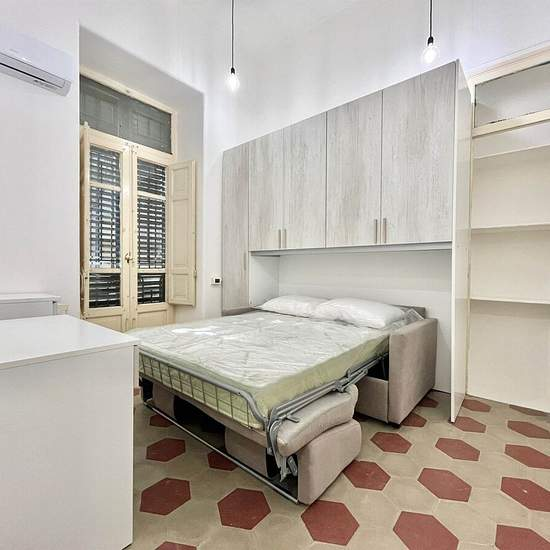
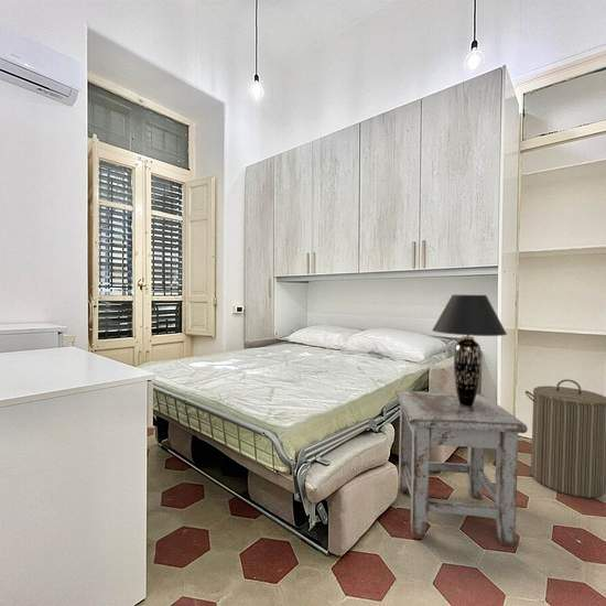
+ laundry hamper (569, 430)
+ table lamp (467, 349)
+ stool (450, 463)
